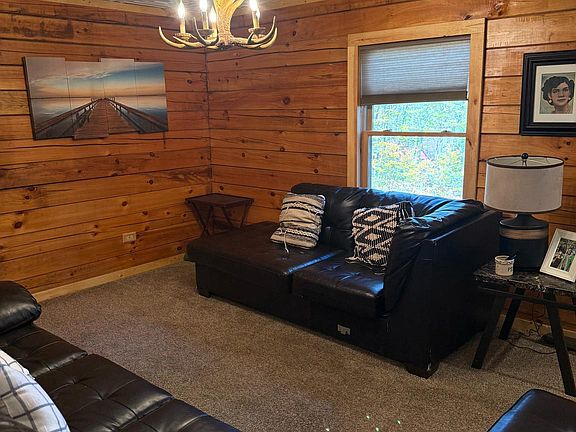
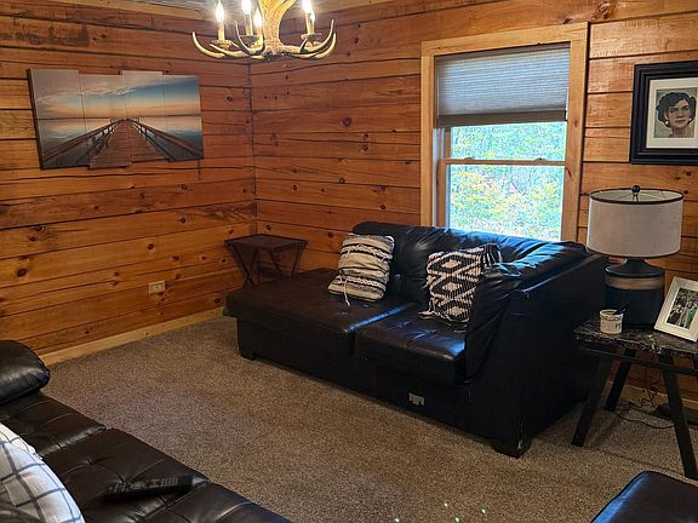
+ remote control (149, 487)
